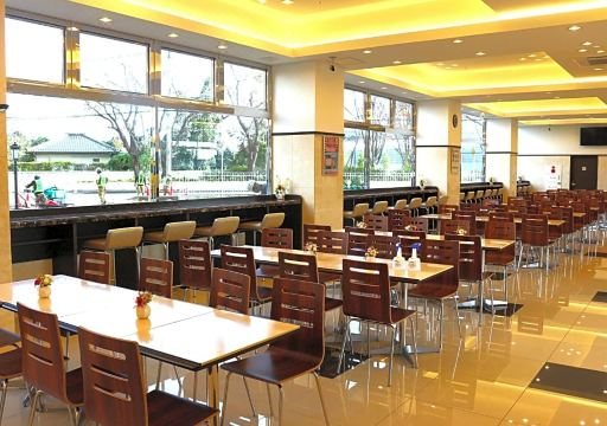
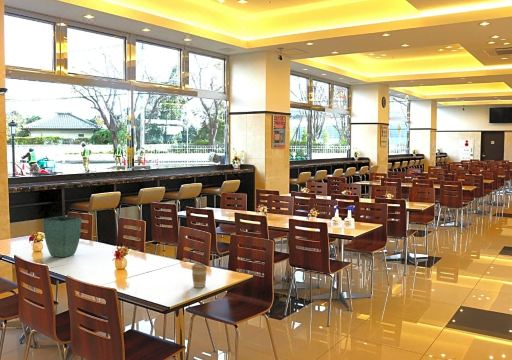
+ flower pot (63, 236)
+ coffee cup (199, 275)
